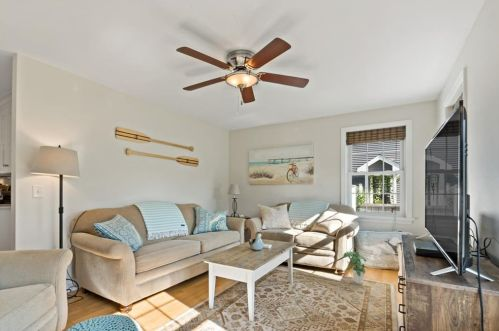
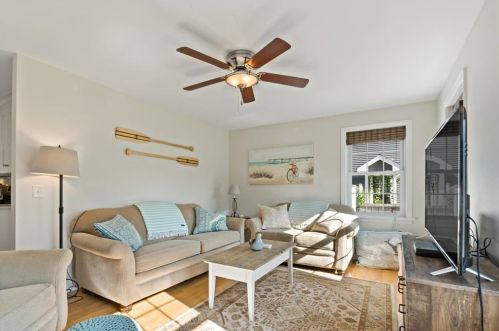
- potted plant (355, 266)
